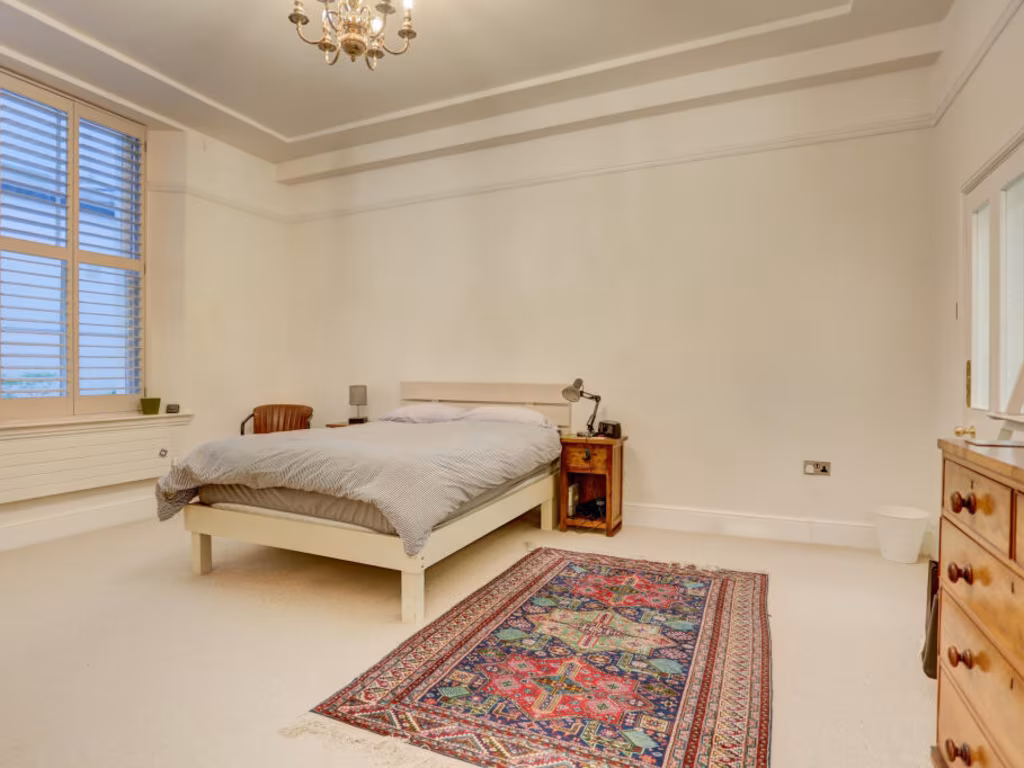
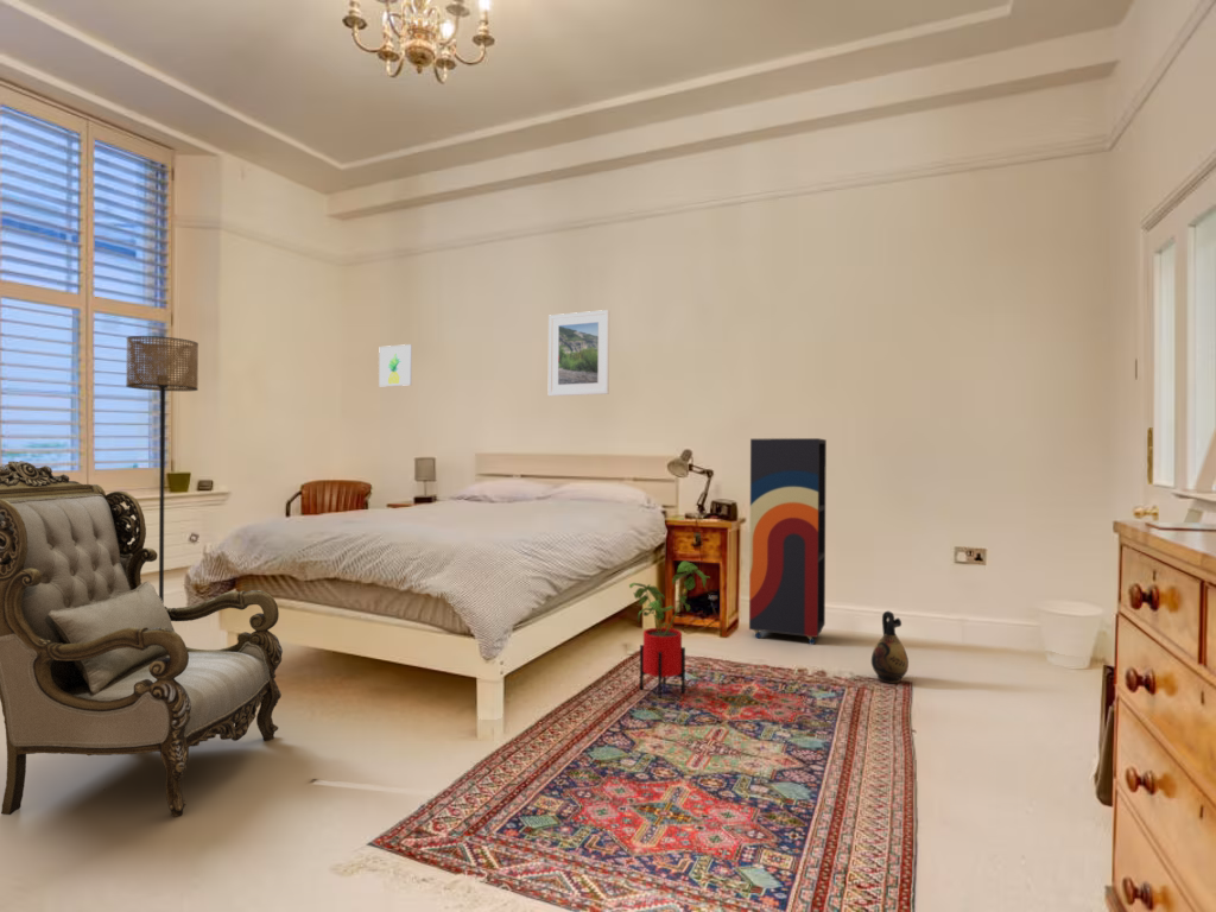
+ house plant (667, 625)
+ floor lamp (162, 495)
+ armchair (135, 616)
+ shelving unit (787, 537)
+ wall art (394, 366)
+ ceramic jug (888, 645)
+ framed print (578, 354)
